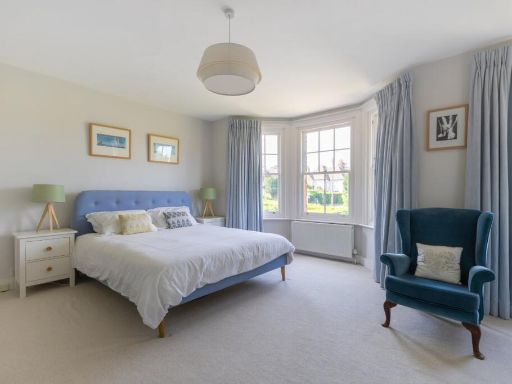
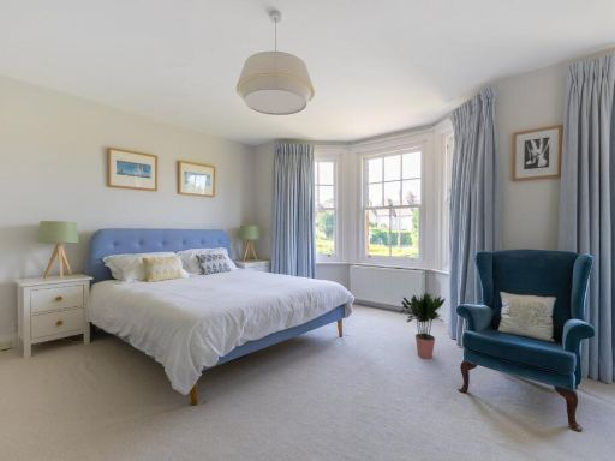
+ potted plant (419, 322)
